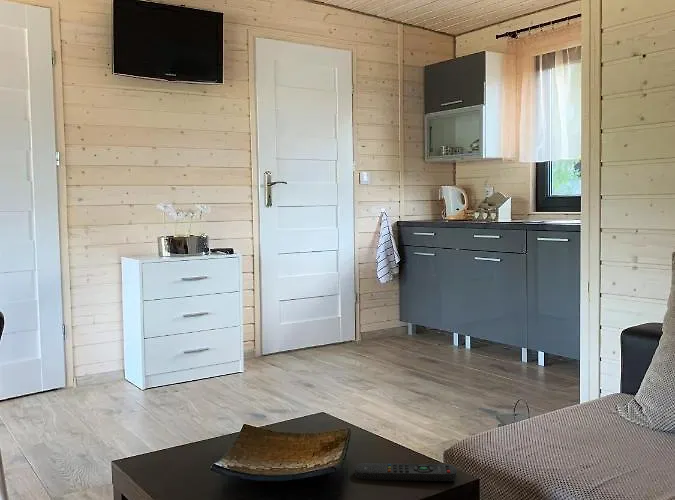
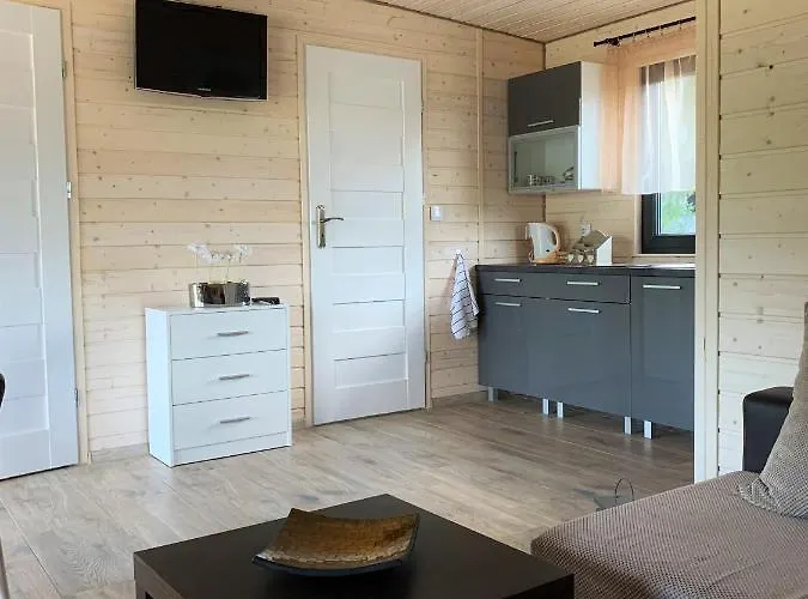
- remote control (405, 471)
